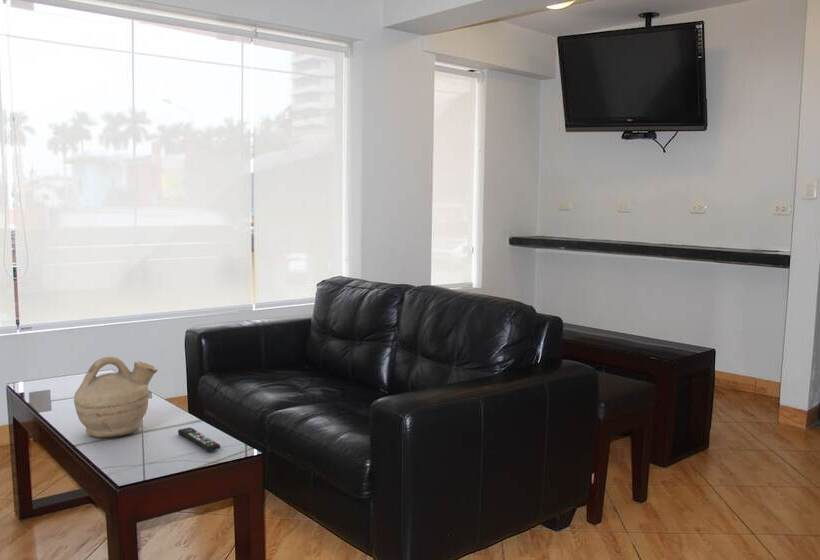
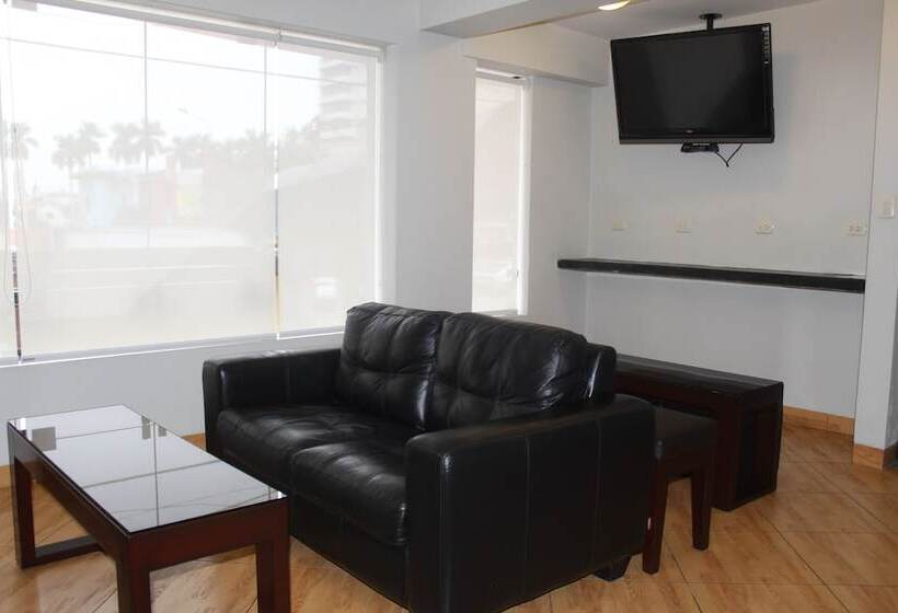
- remote control (198, 438)
- teapot (116, 393)
